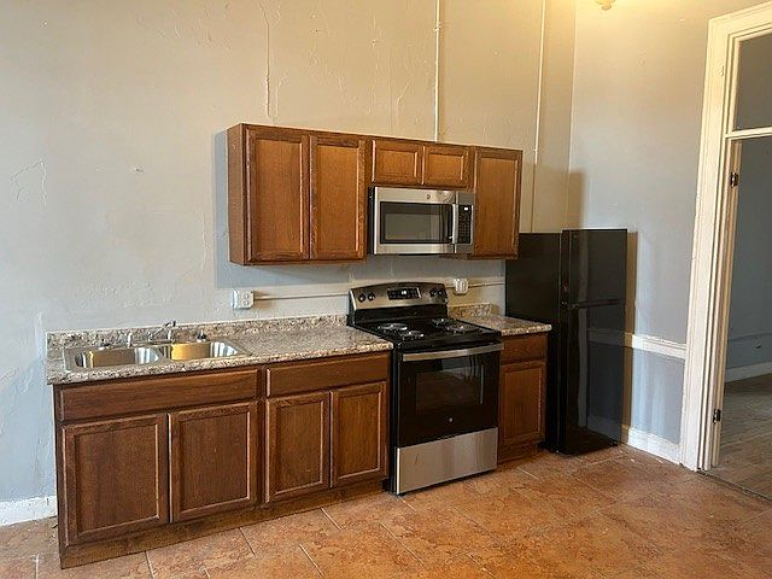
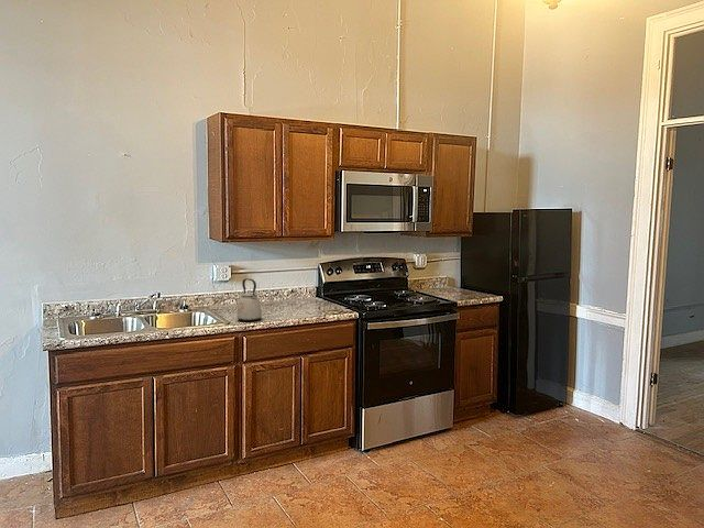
+ kettle (246, 298)
